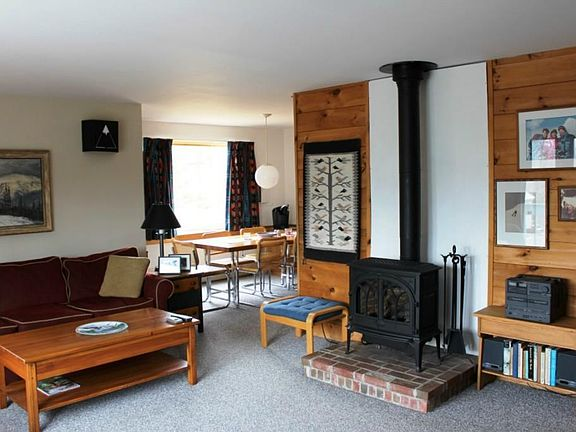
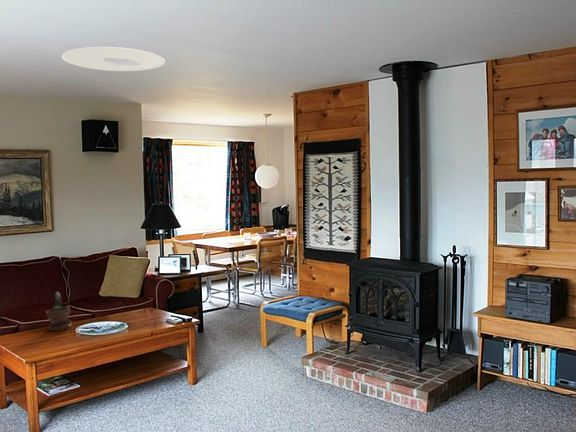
+ ceiling light (114, 55)
+ potted plant (58, 311)
